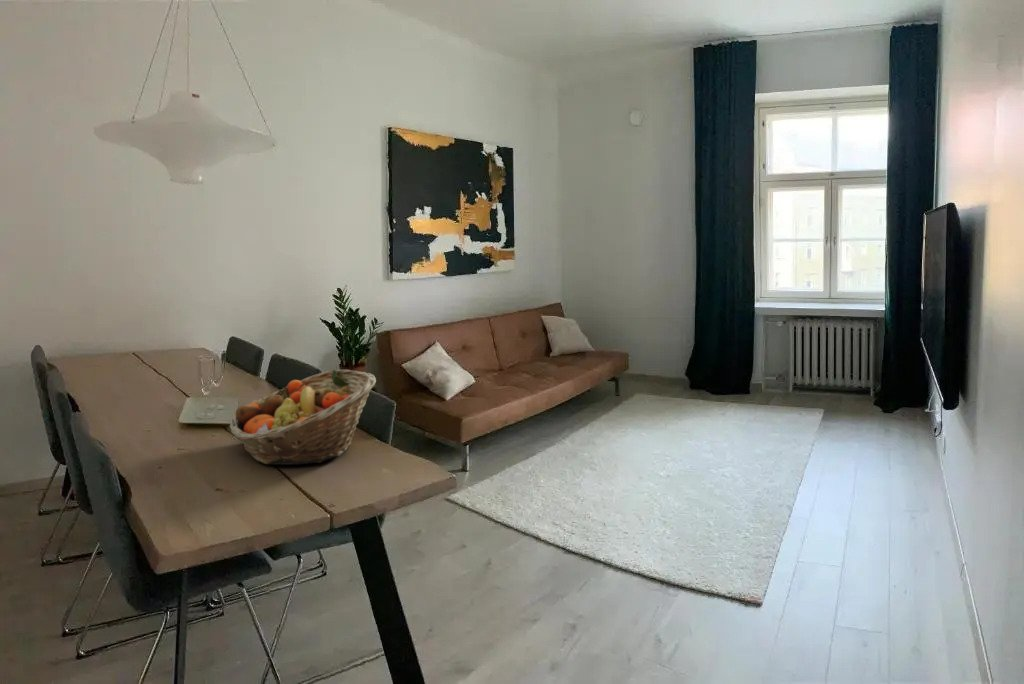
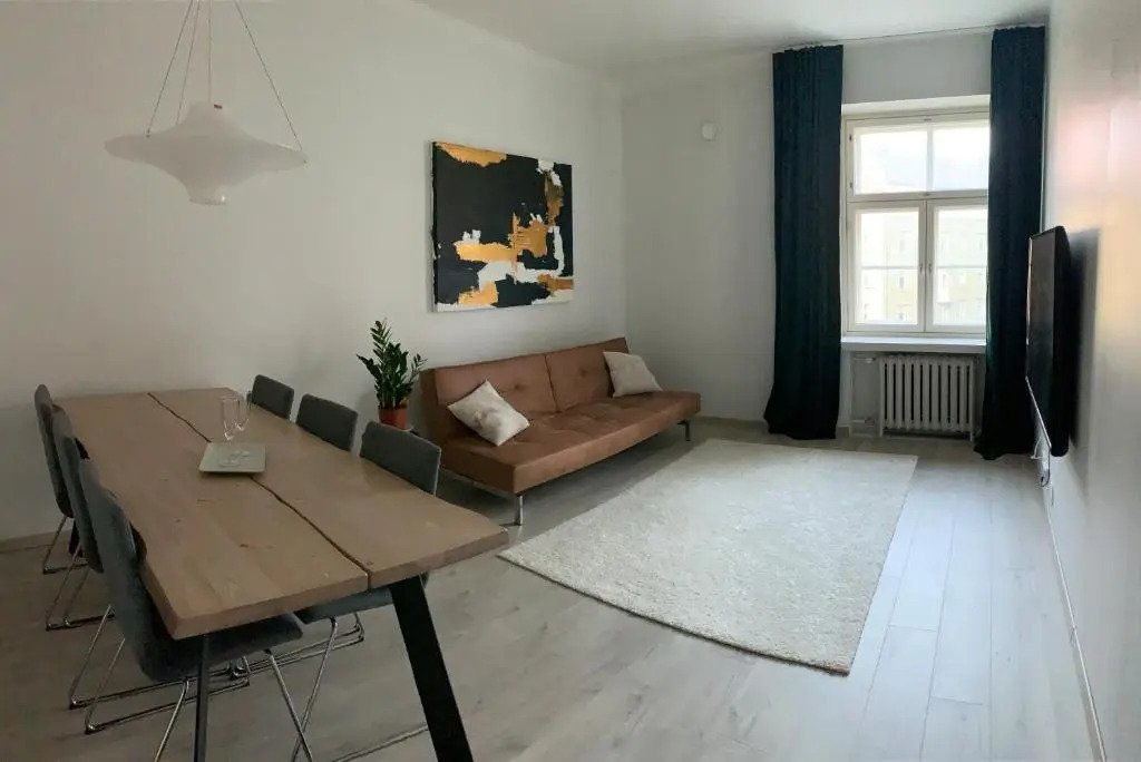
- fruit basket (304, 413)
